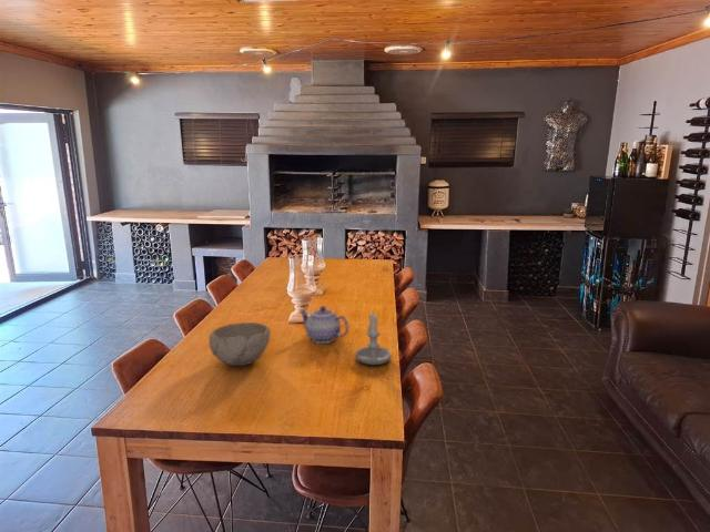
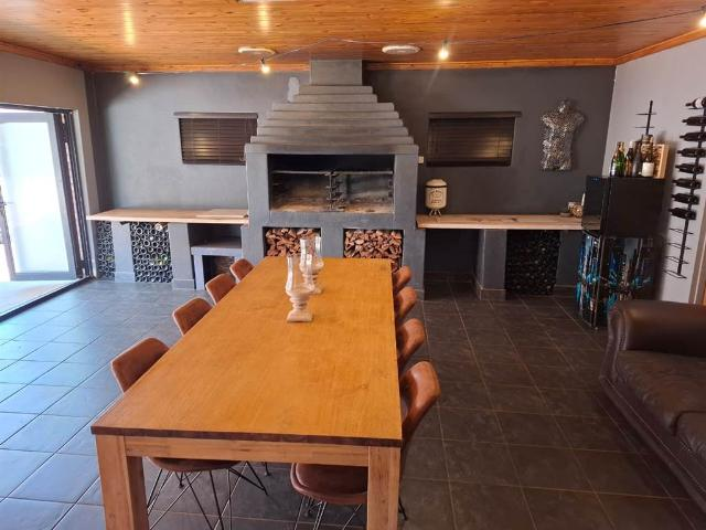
- teapot (323, 323)
- candle (373, 336)
- bowl (240, 345)
